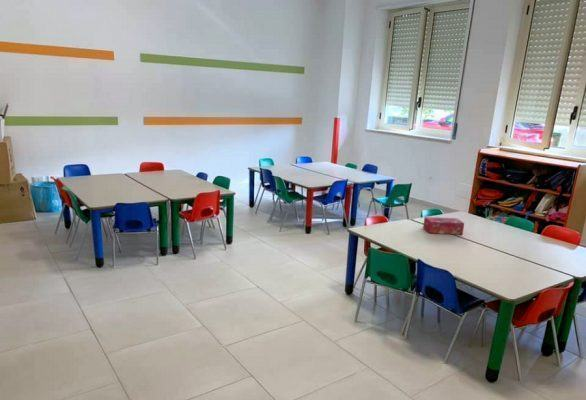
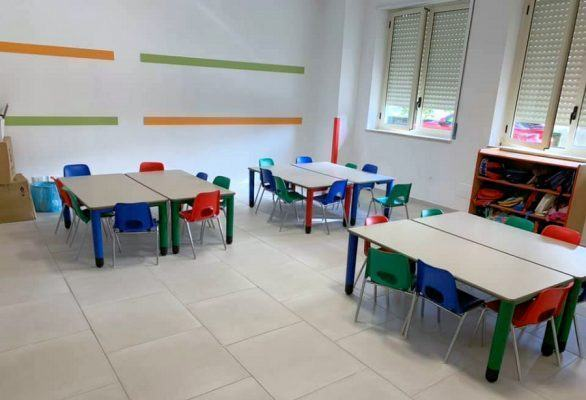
- tissue box (443, 225)
